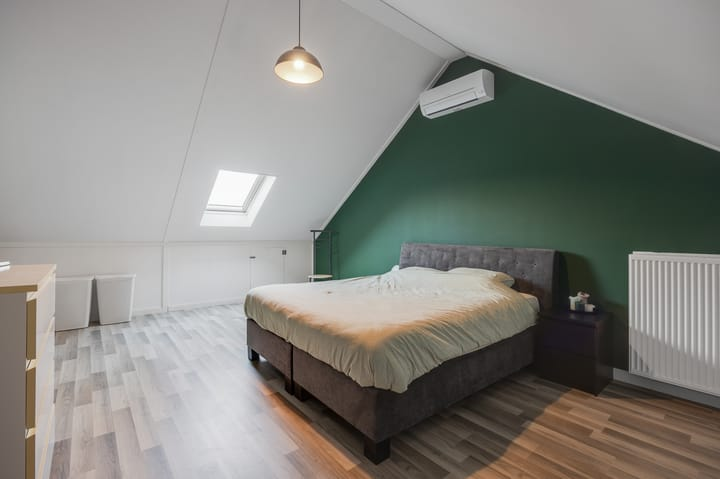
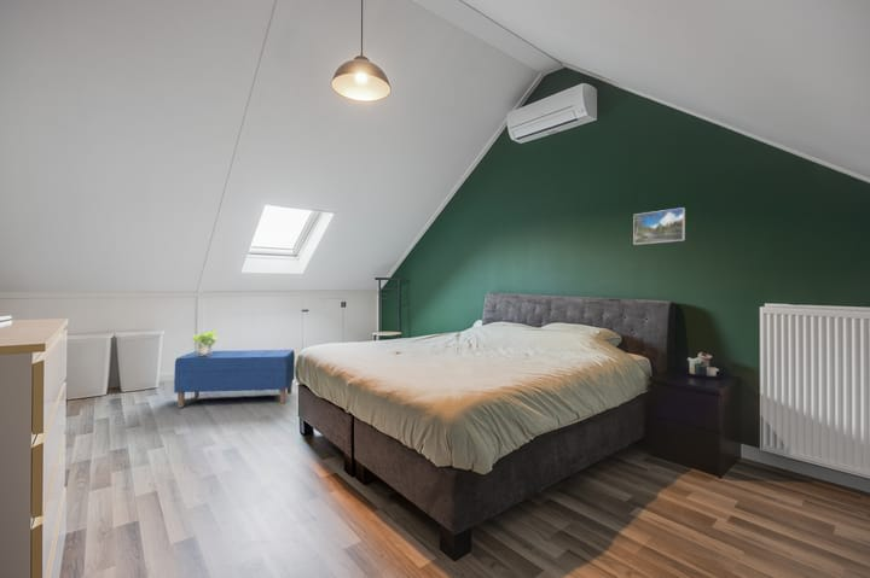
+ potted plant (204, 343)
+ bench (238, 376)
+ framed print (657, 227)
